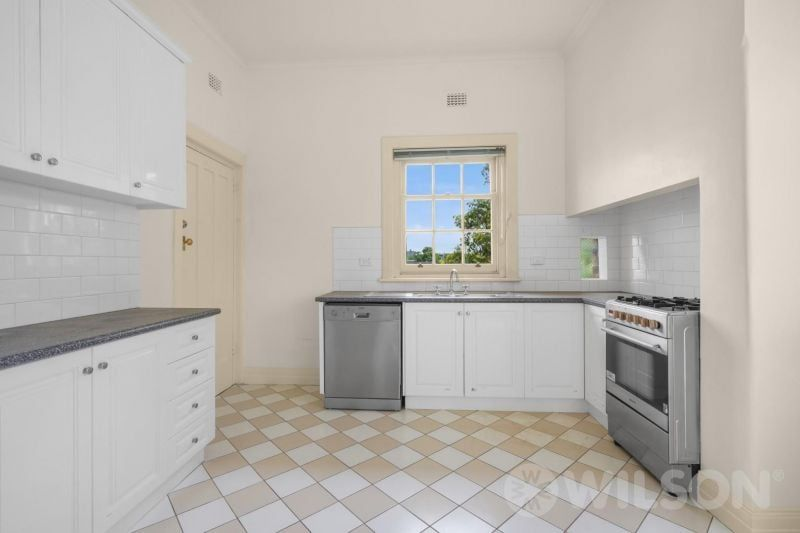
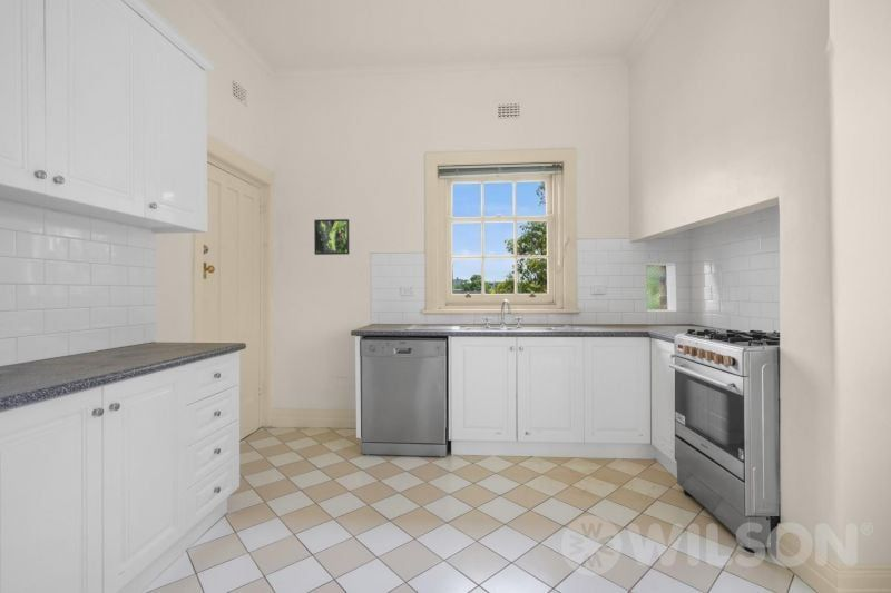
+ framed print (331, 237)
